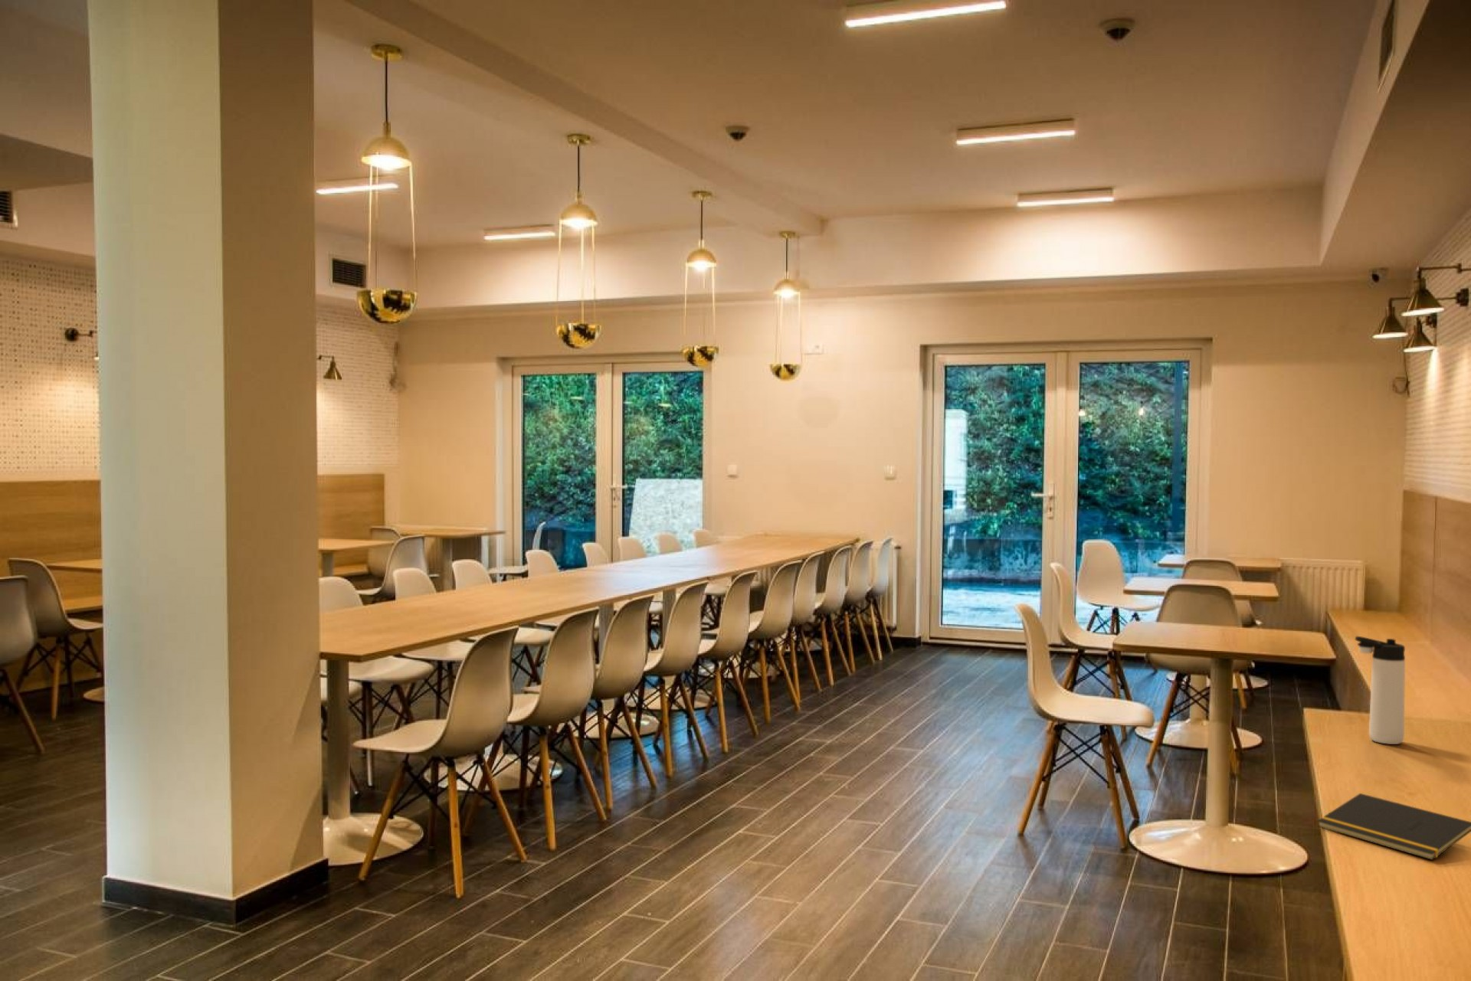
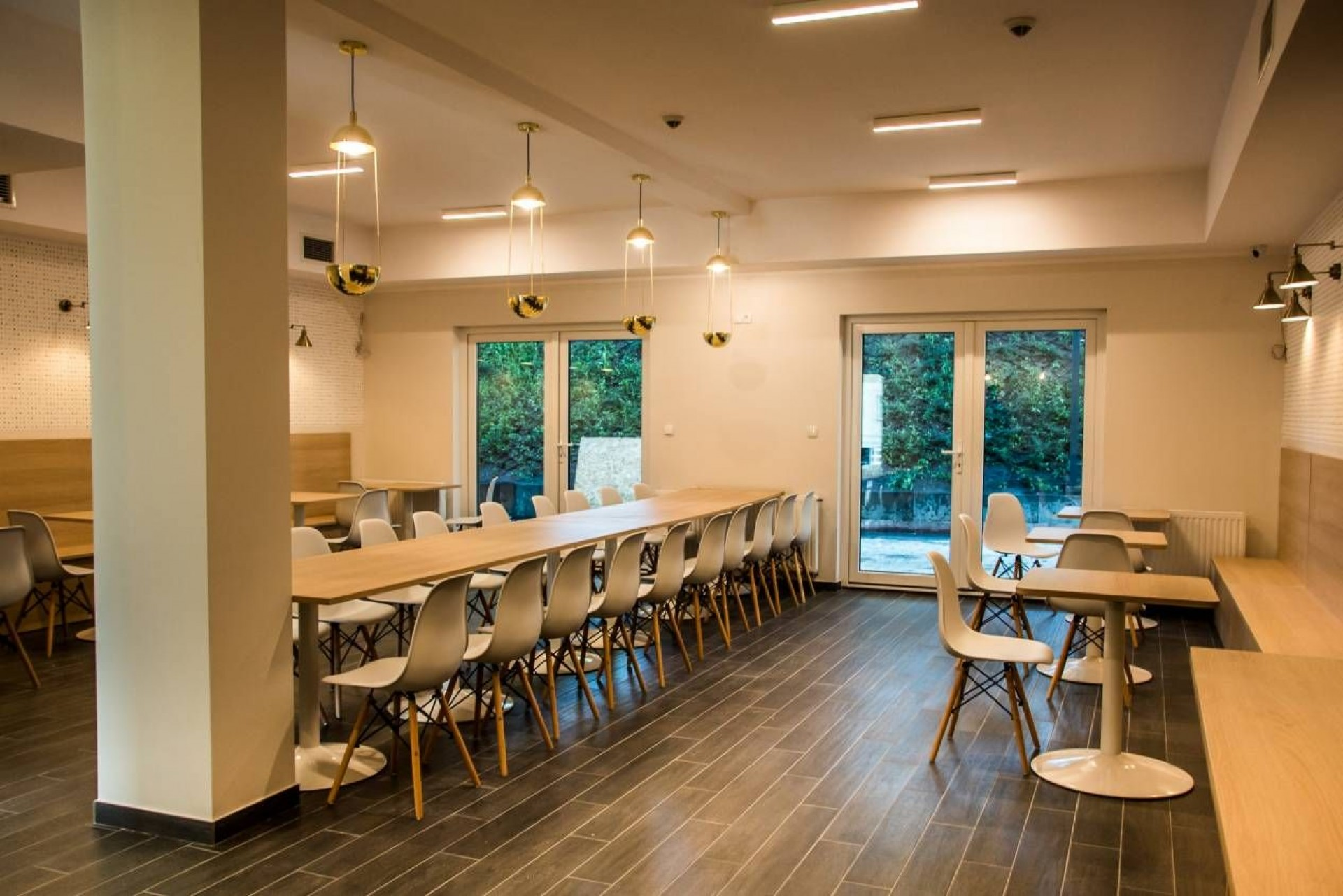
- thermos bottle (1379, 690)
- notepad (1393, 824)
